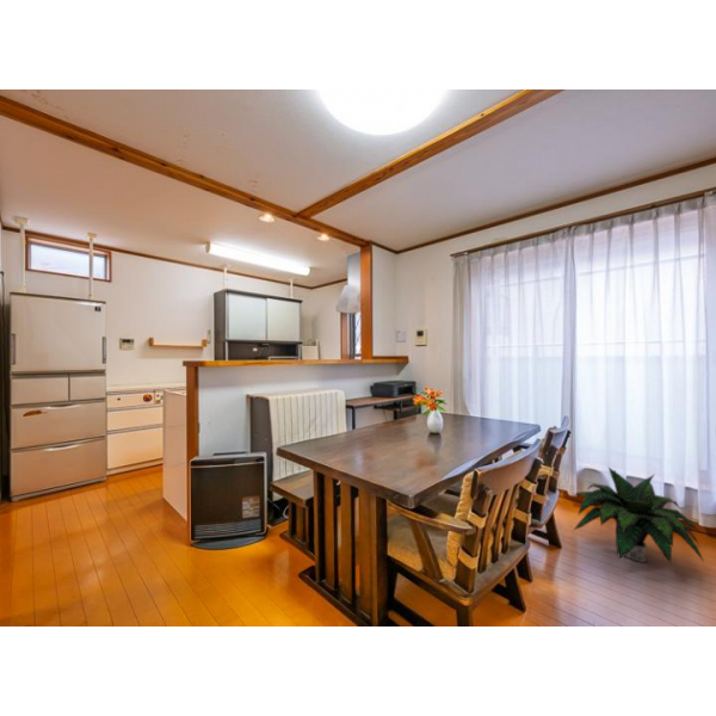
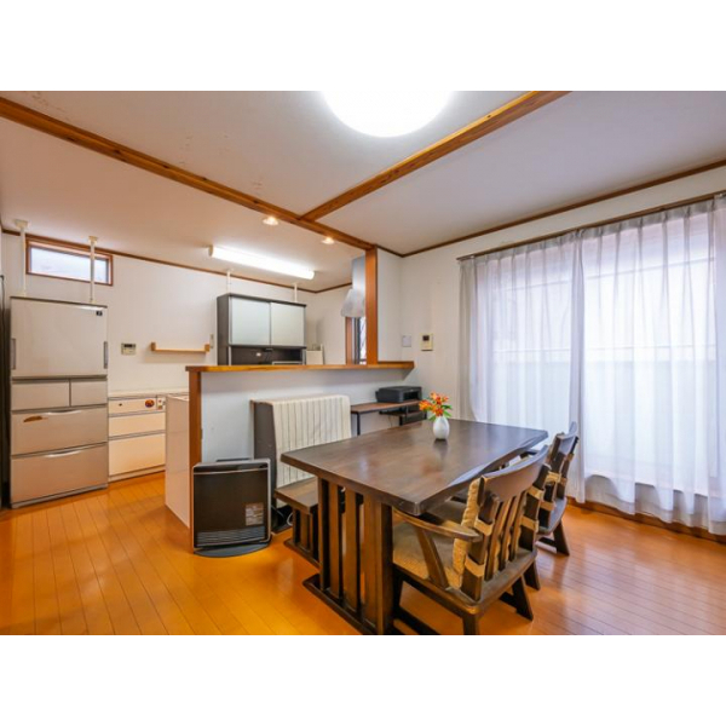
- potted plant (632, 513)
